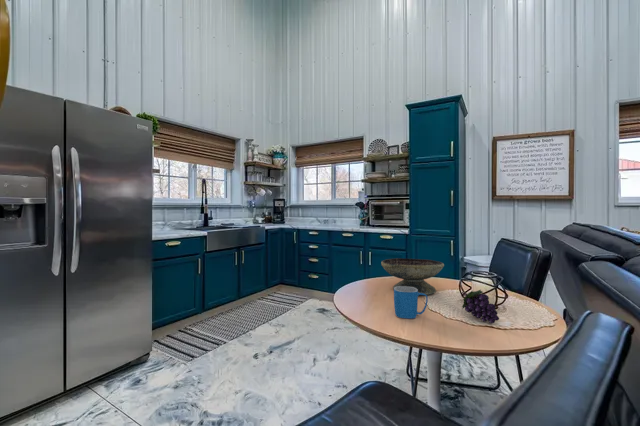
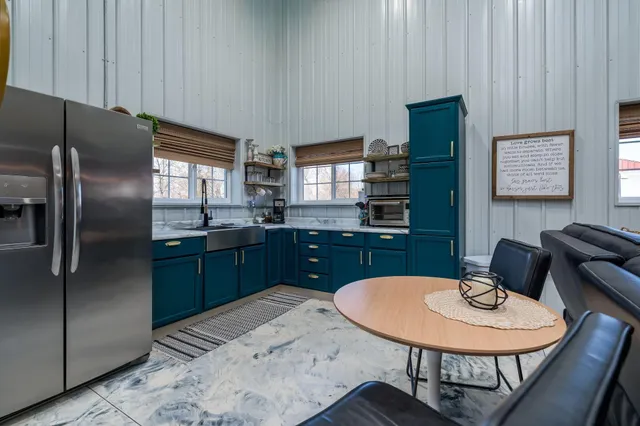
- fruit (479, 303)
- mug (410, 302)
- decorative bowl (411, 274)
